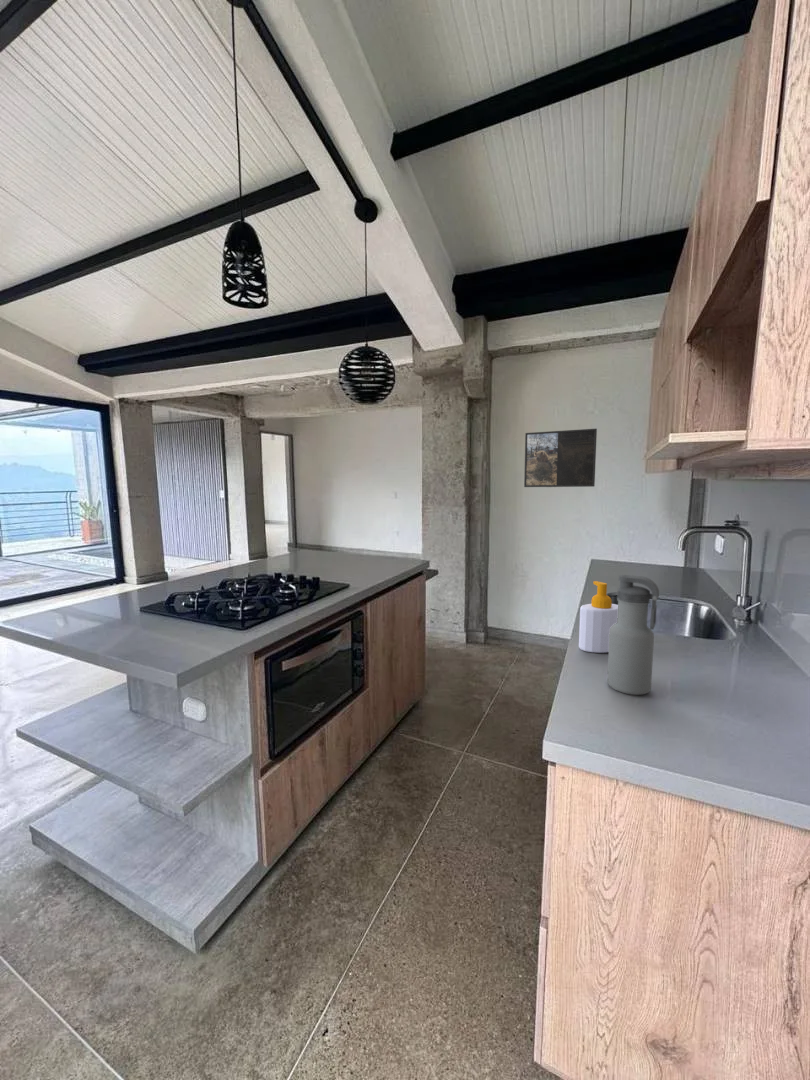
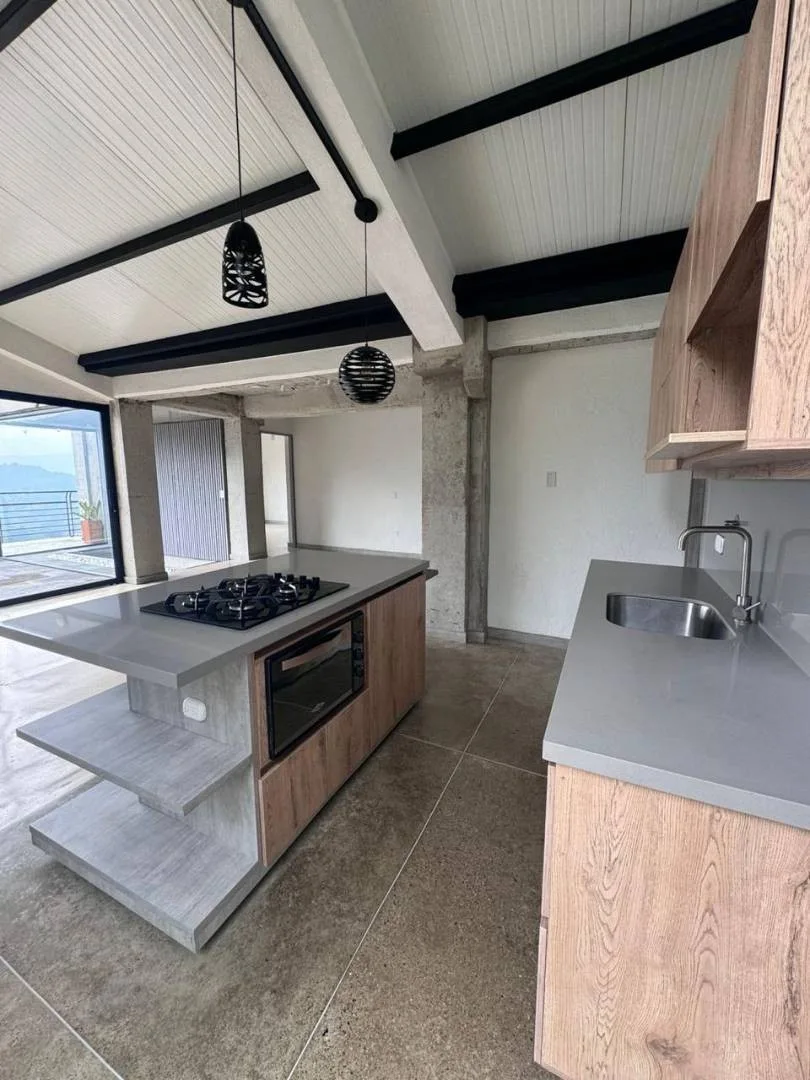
- water bottle (632, 633)
- soap bottle (600, 616)
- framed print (559, 459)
